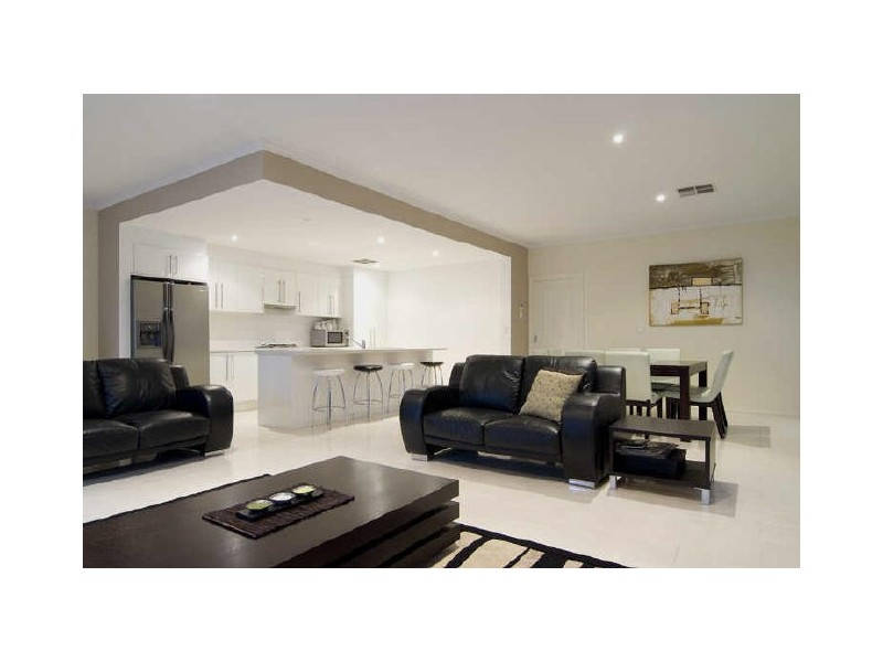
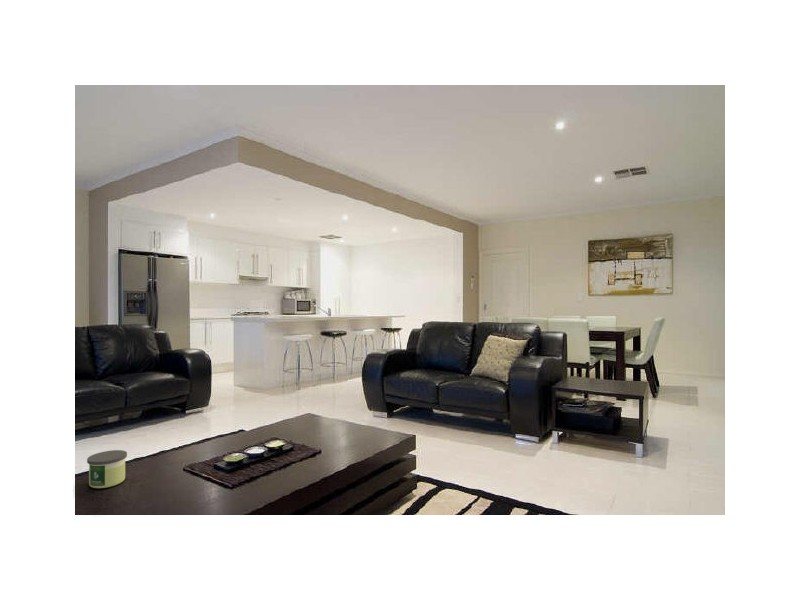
+ candle (107, 469)
